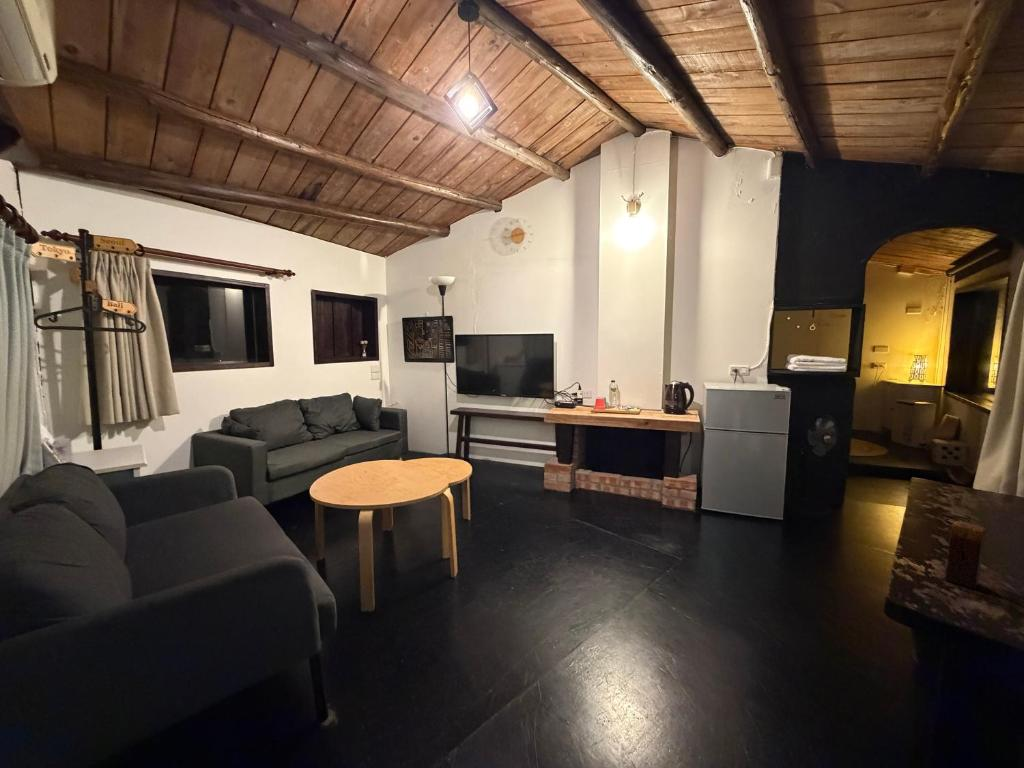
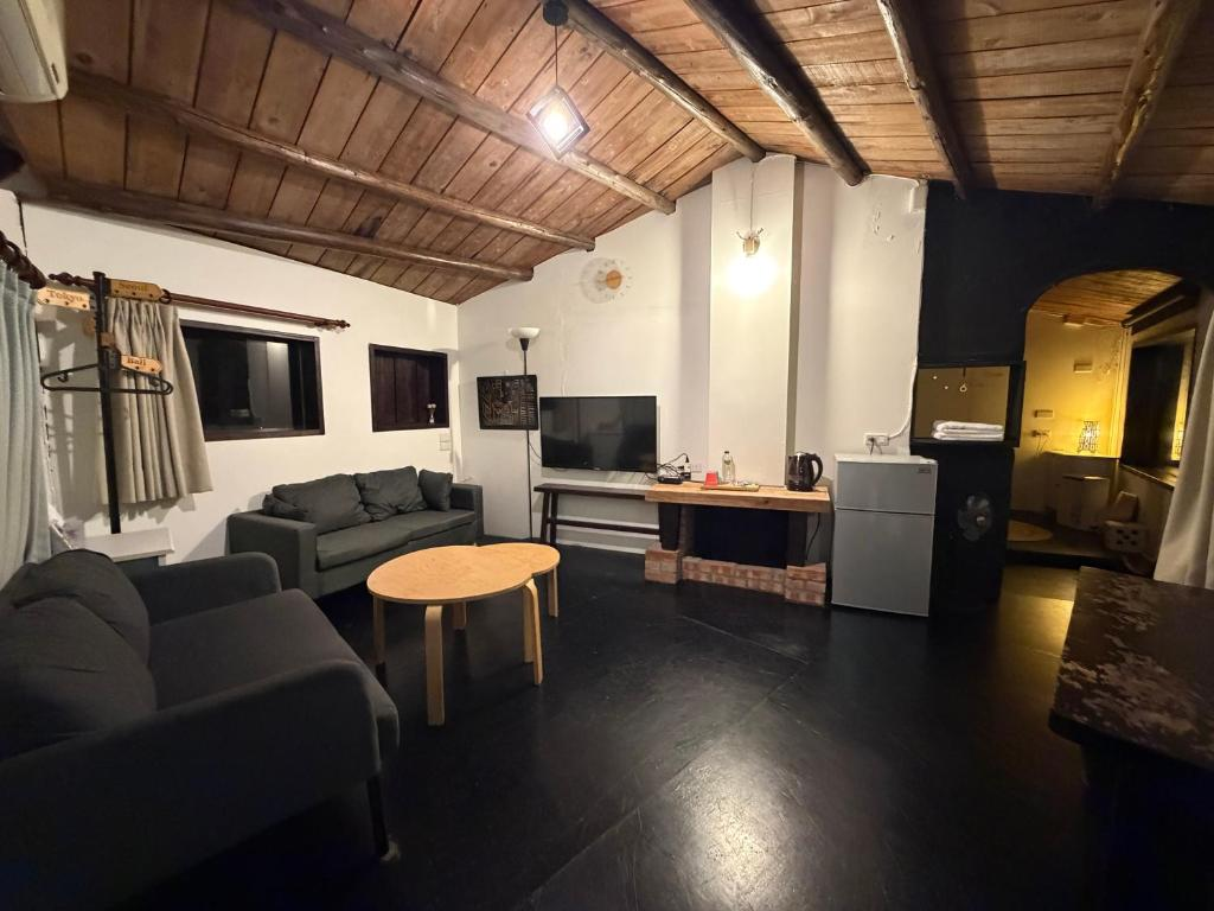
- candle (965, 553)
